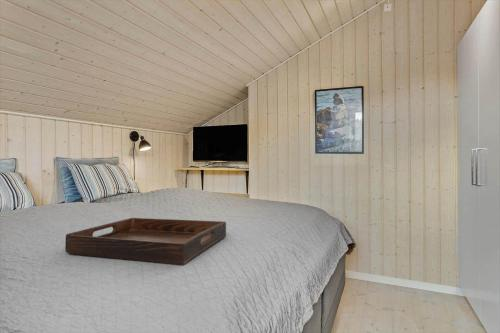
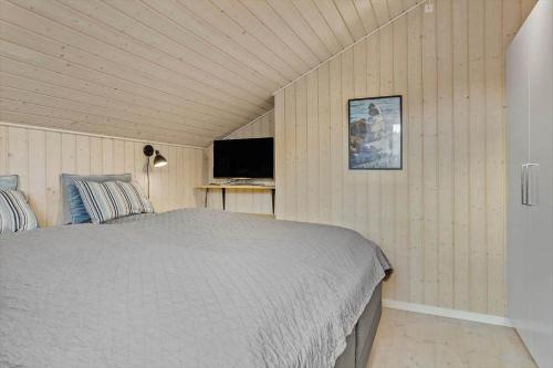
- serving tray (152, 235)
